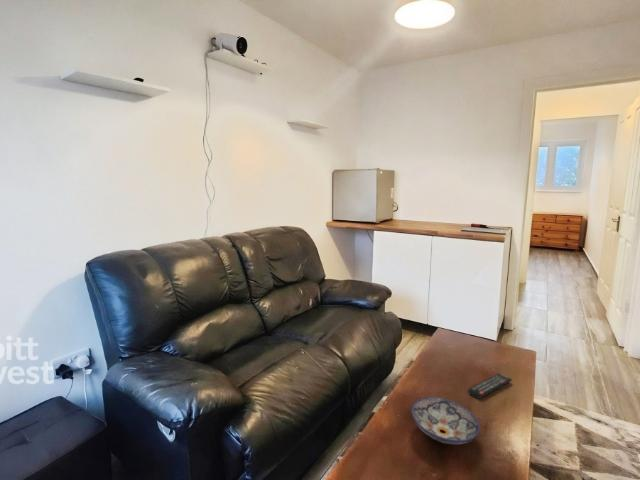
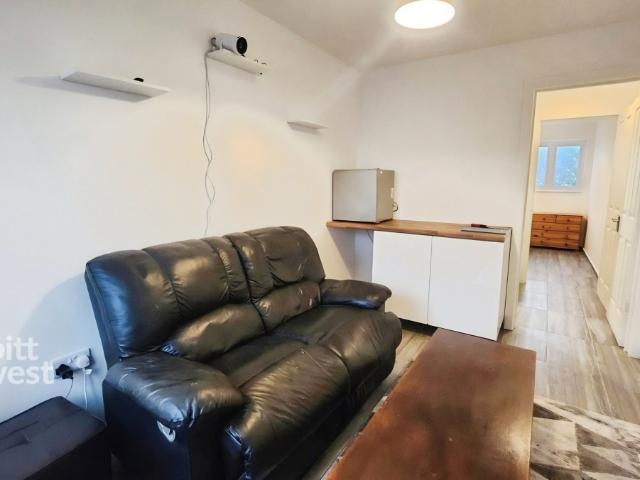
- bowl (444, 425)
- remote control (490, 385)
